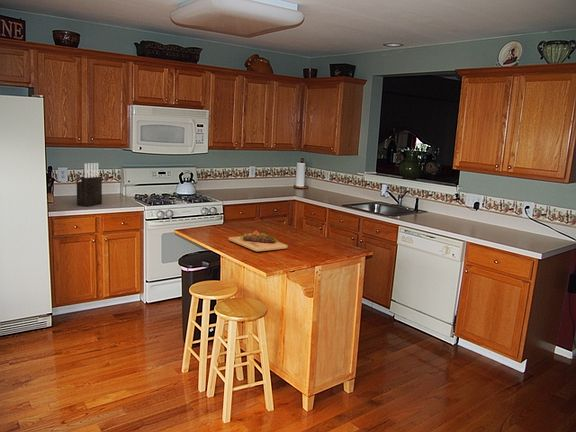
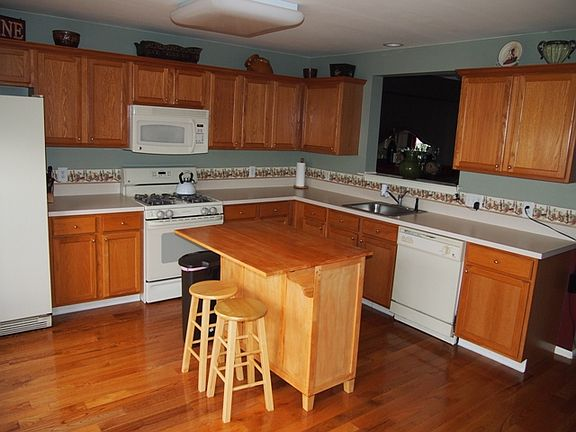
- knife block (88, 183)
- cutting board (257, 238)
